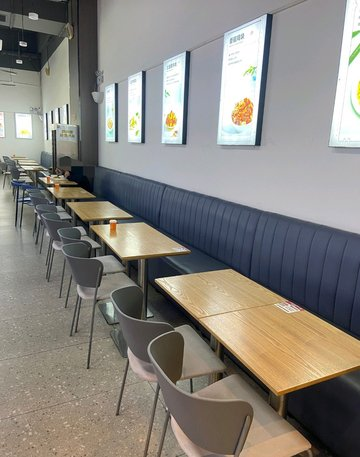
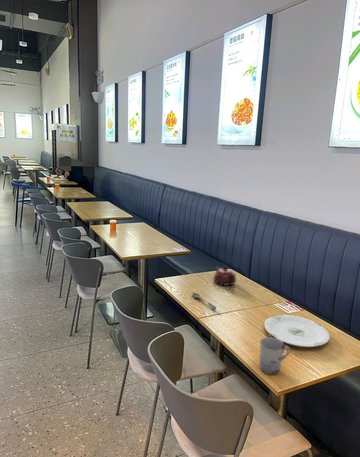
+ soupspoon (204, 300)
+ teapot (225, 274)
+ cup (275, 355)
+ plate (295, 331)
